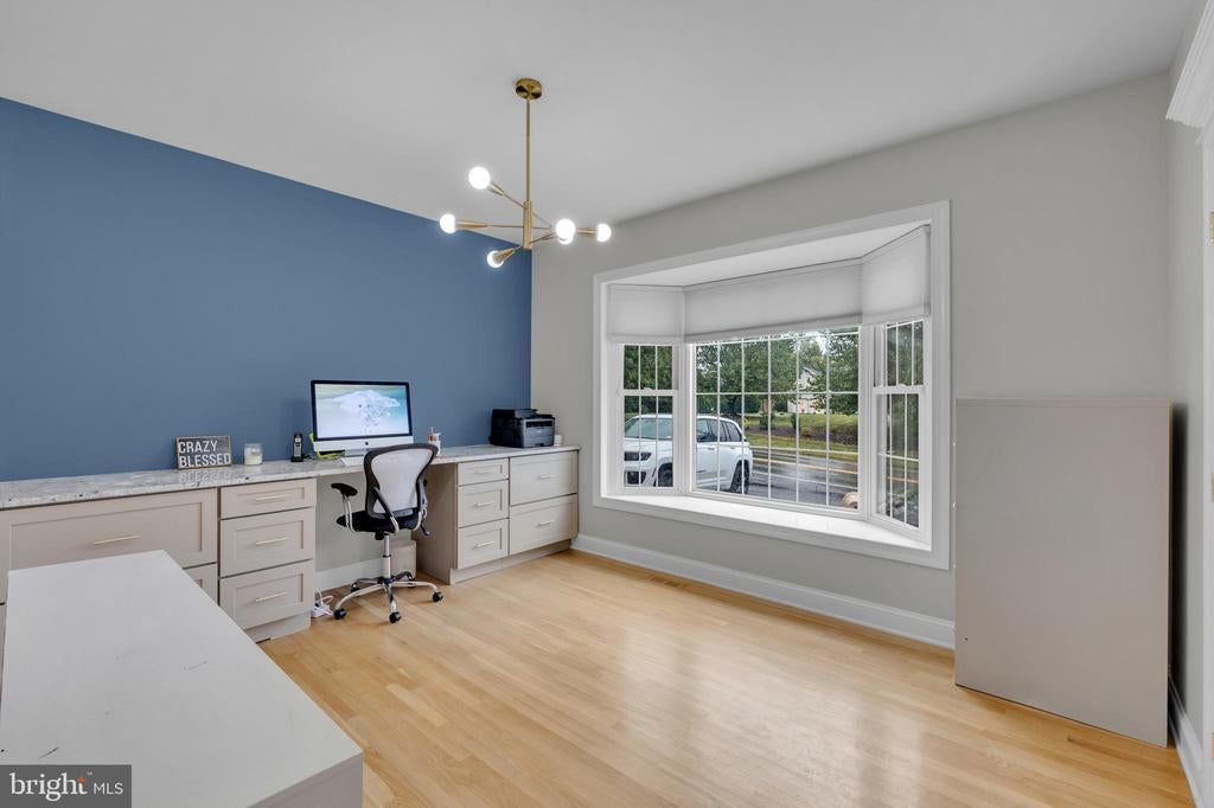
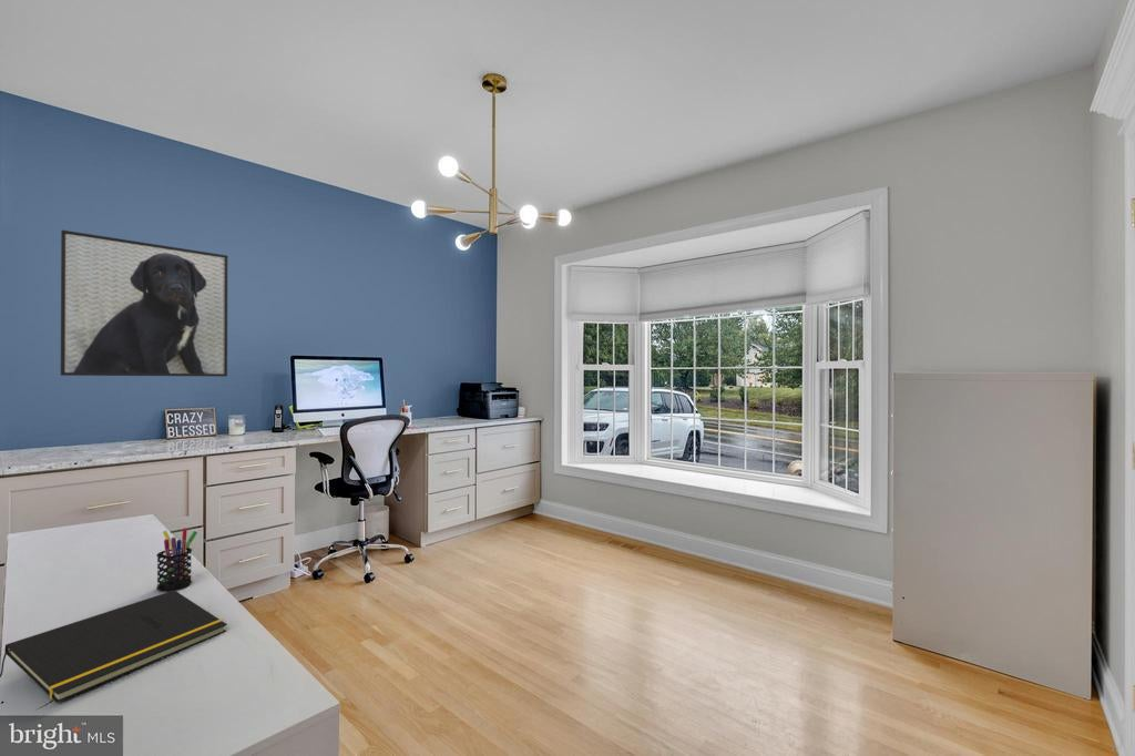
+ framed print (151, 309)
+ notepad (124, 637)
+ pen holder (178, 555)
